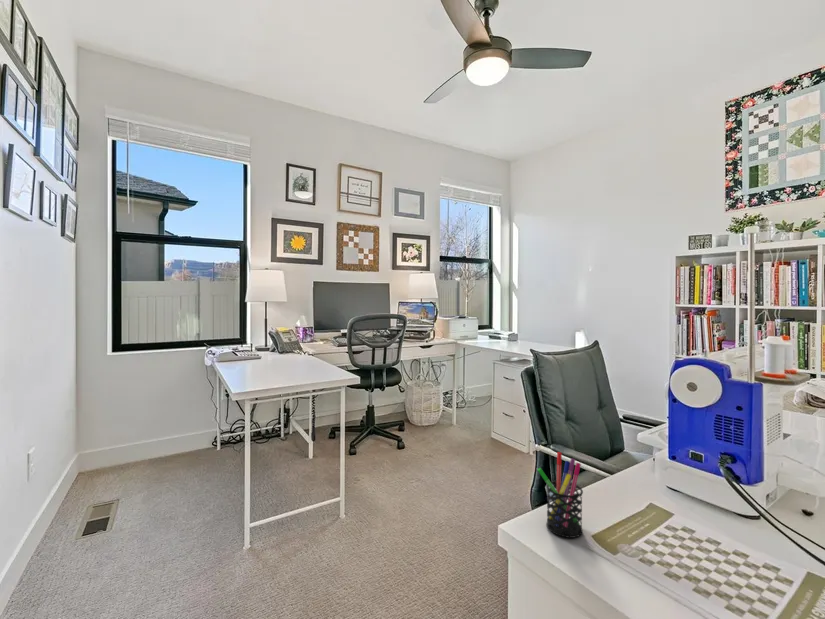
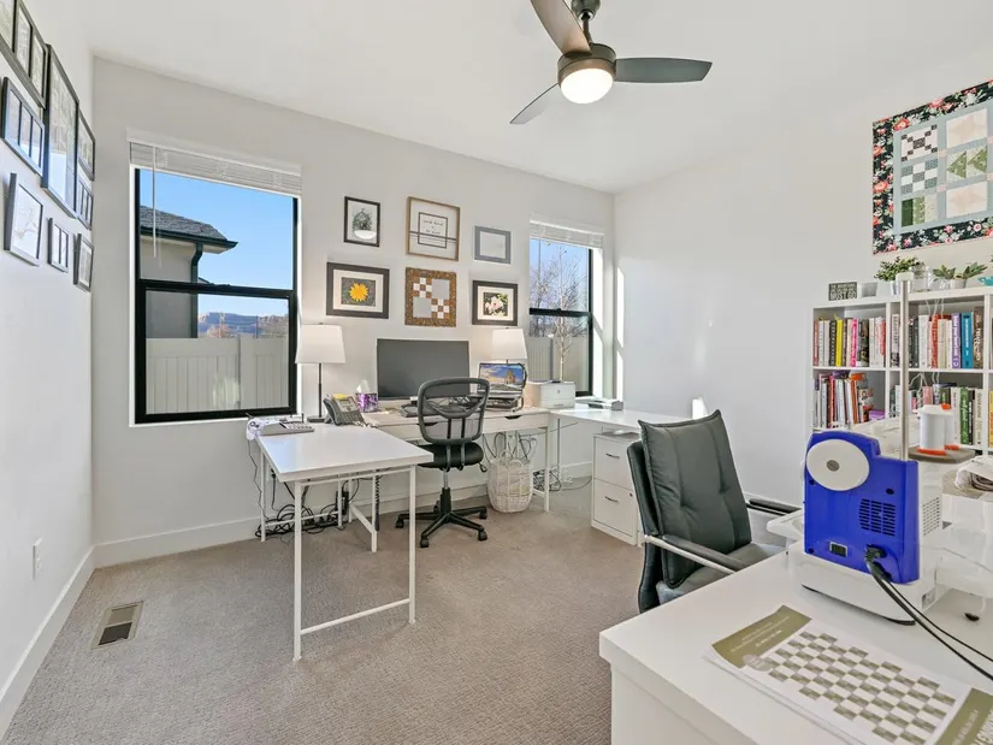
- pen holder (559, 492)
